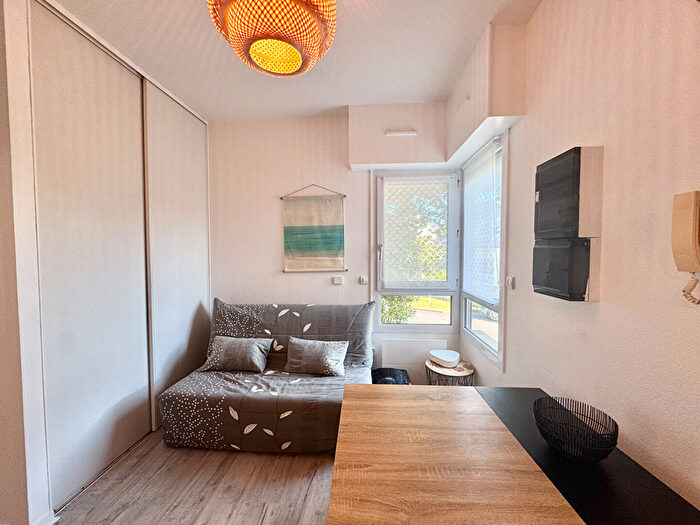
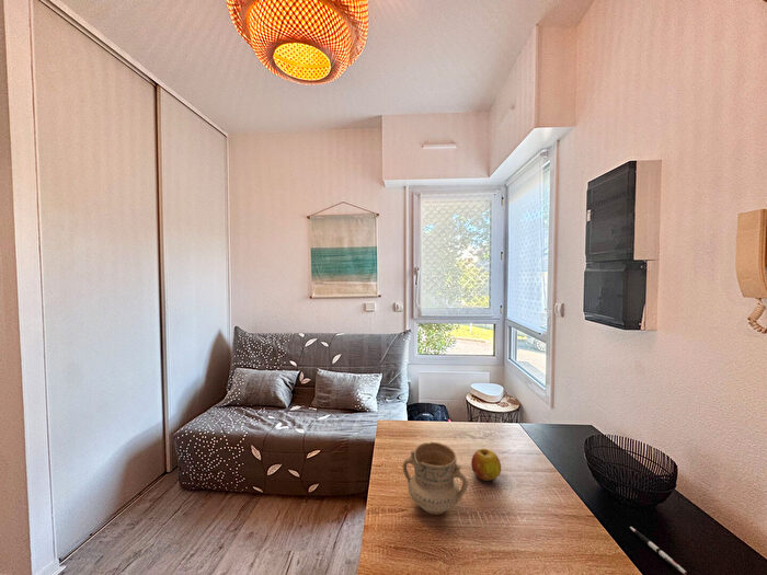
+ fruit (485, 463)
+ mug (433, 479)
+ pen (654, 548)
